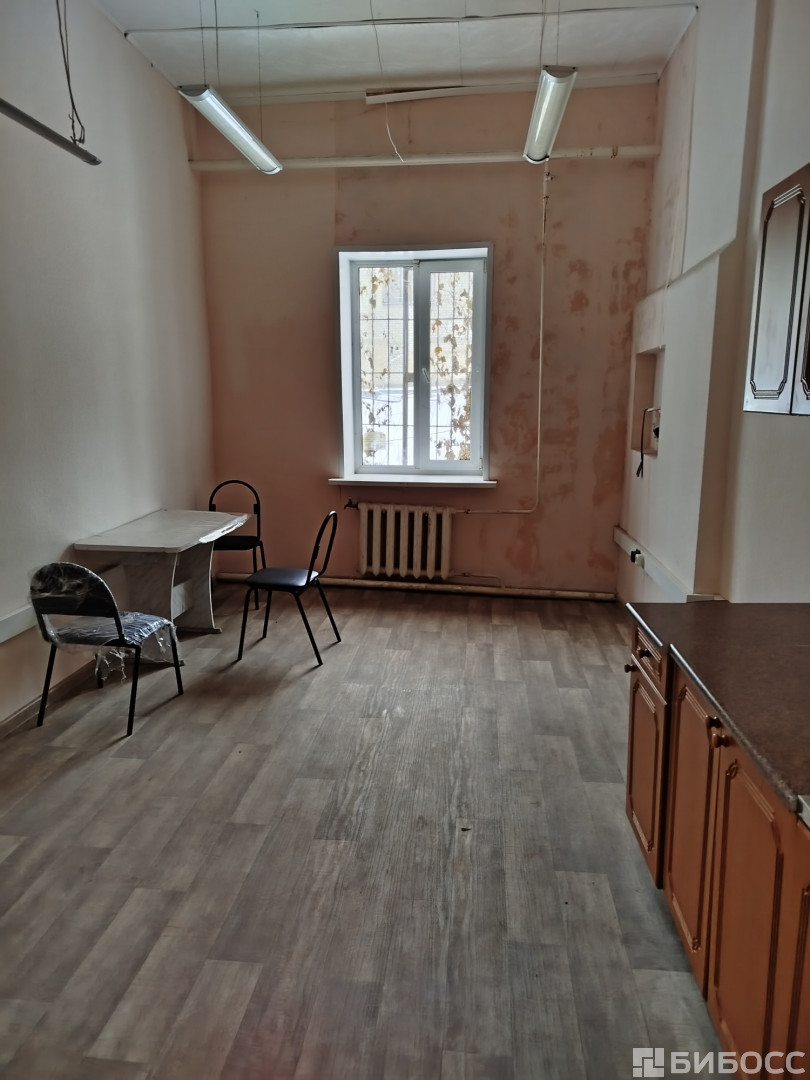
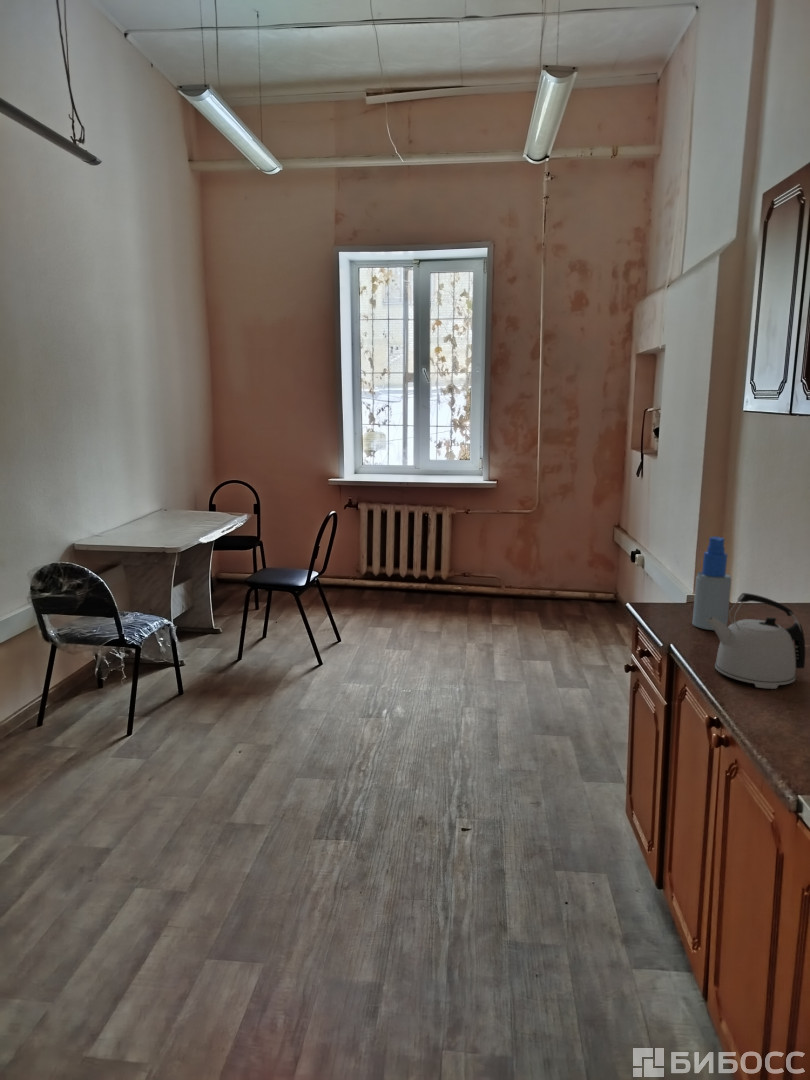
+ kettle (755, 634)
+ spray bottle (713, 581)
